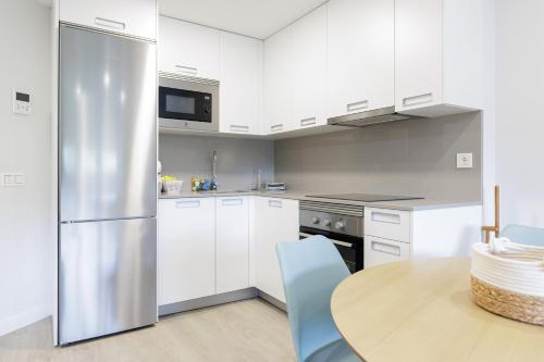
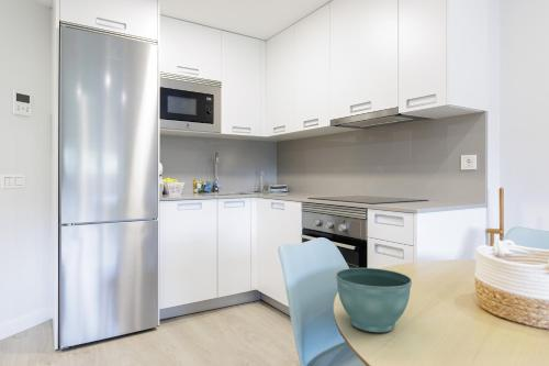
+ flower pot (372, 300)
